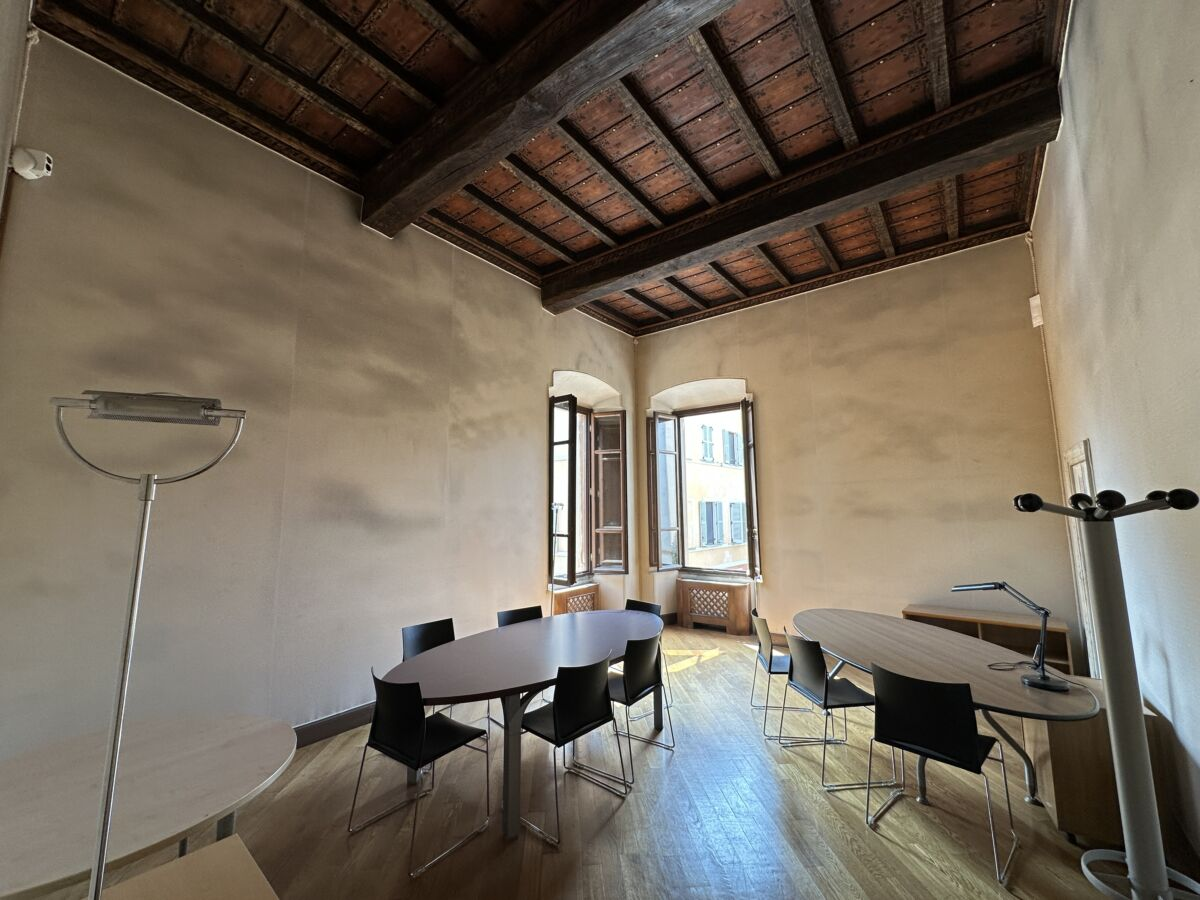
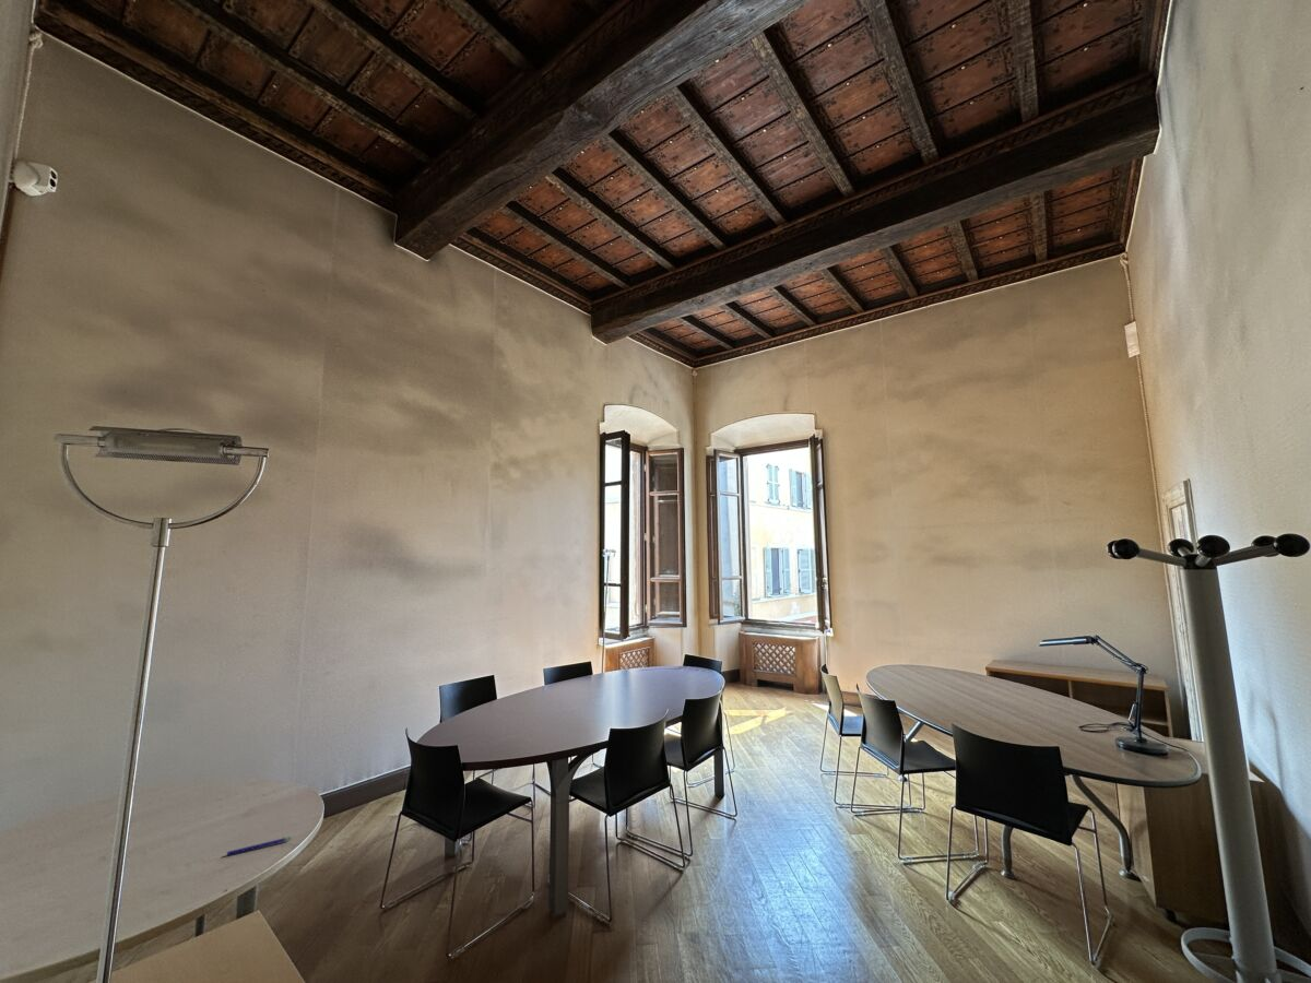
+ pen (259, 845)
